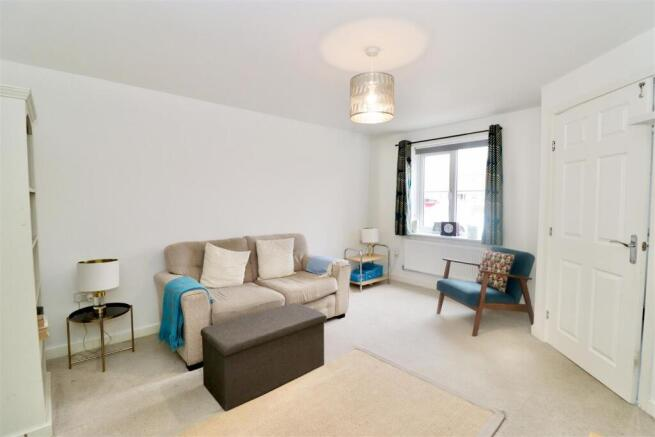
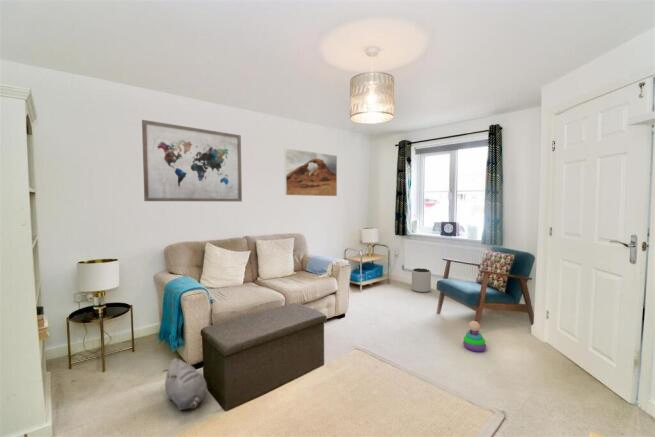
+ wall art (197, 165)
+ plush toy (187, 383)
+ plant pot (421, 280)
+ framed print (312, 174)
+ stacking toy (474, 334)
